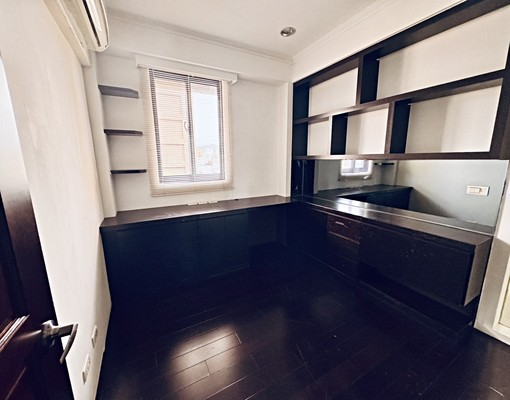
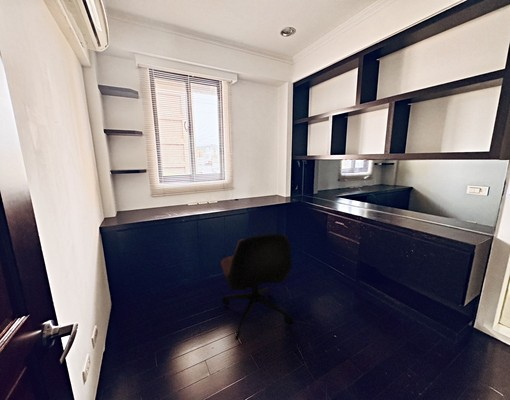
+ office chair (255, 271)
